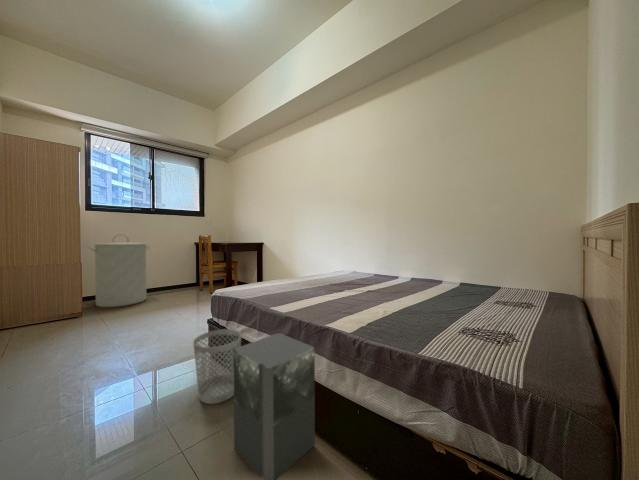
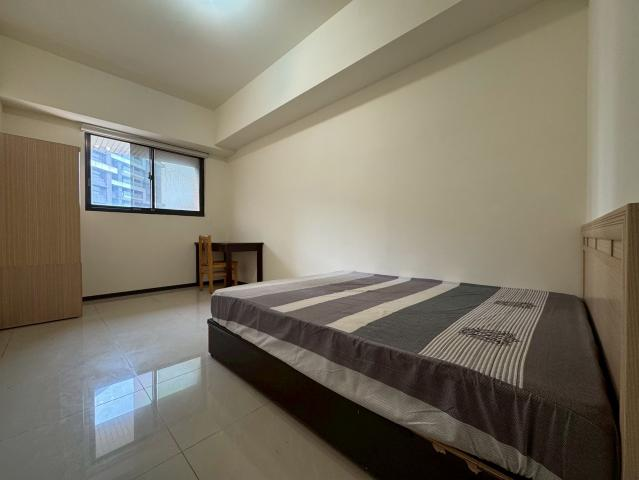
- speaker (274, 397)
- laundry hamper (121, 267)
- wastebasket (218, 364)
